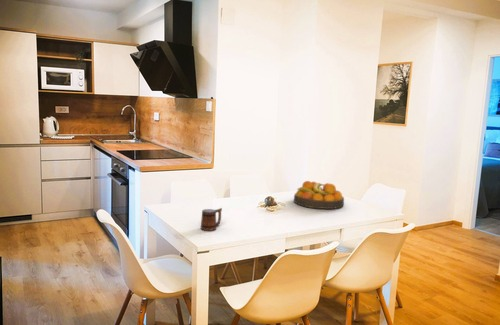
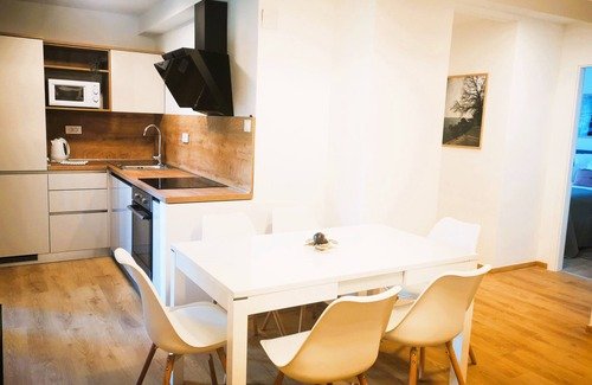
- mug (211, 218)
- fruit bowl (319, 192)
